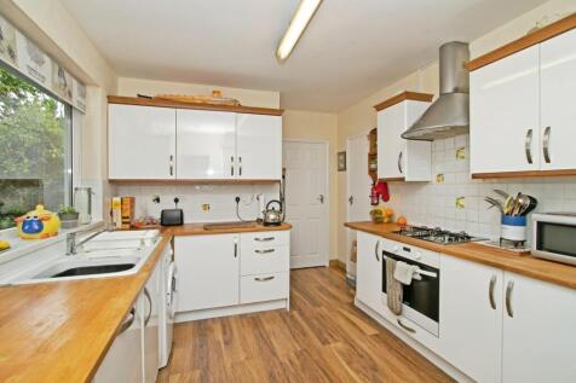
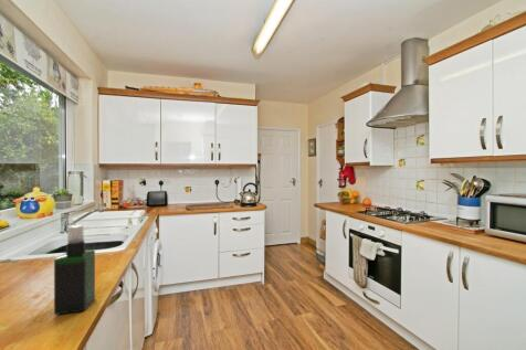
+ spray bottle (75, 266)
